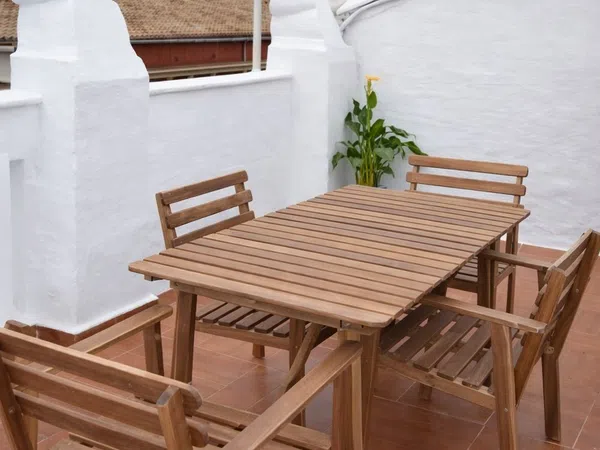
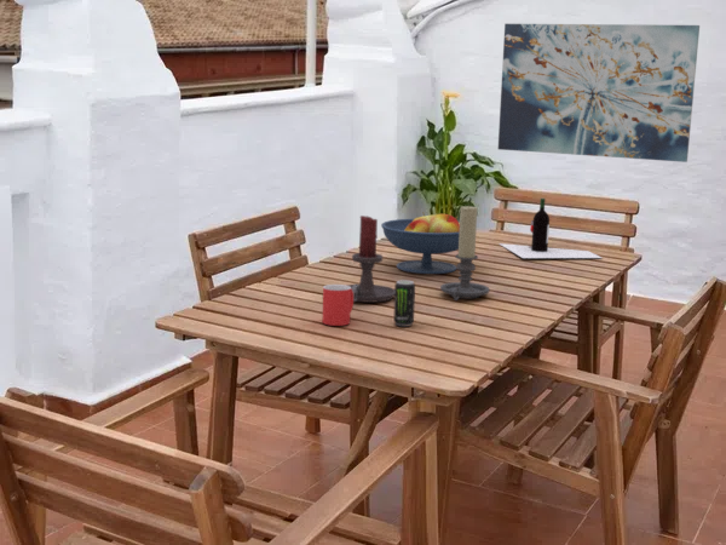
+ mug (340, 303)
+ candle holder (364, 258)
+ wall art (593, 90)
+ beverage can (404, 303)
+ wine bottle (548, 224)
+ candle holder (465, 251)
+ fruit bowl (427, 239)
